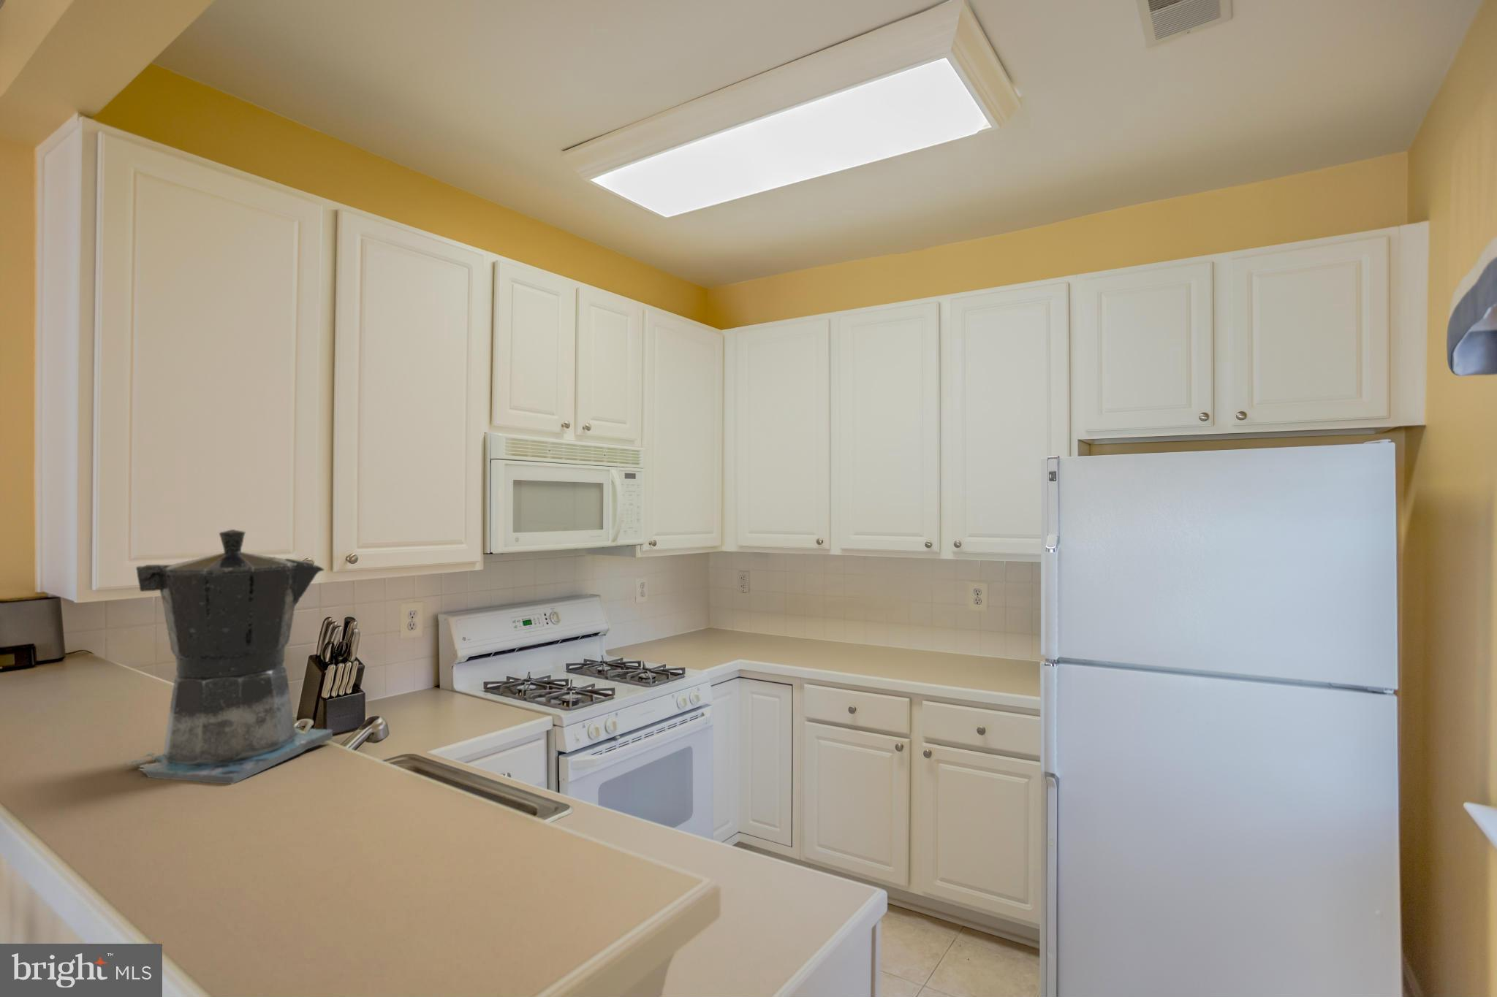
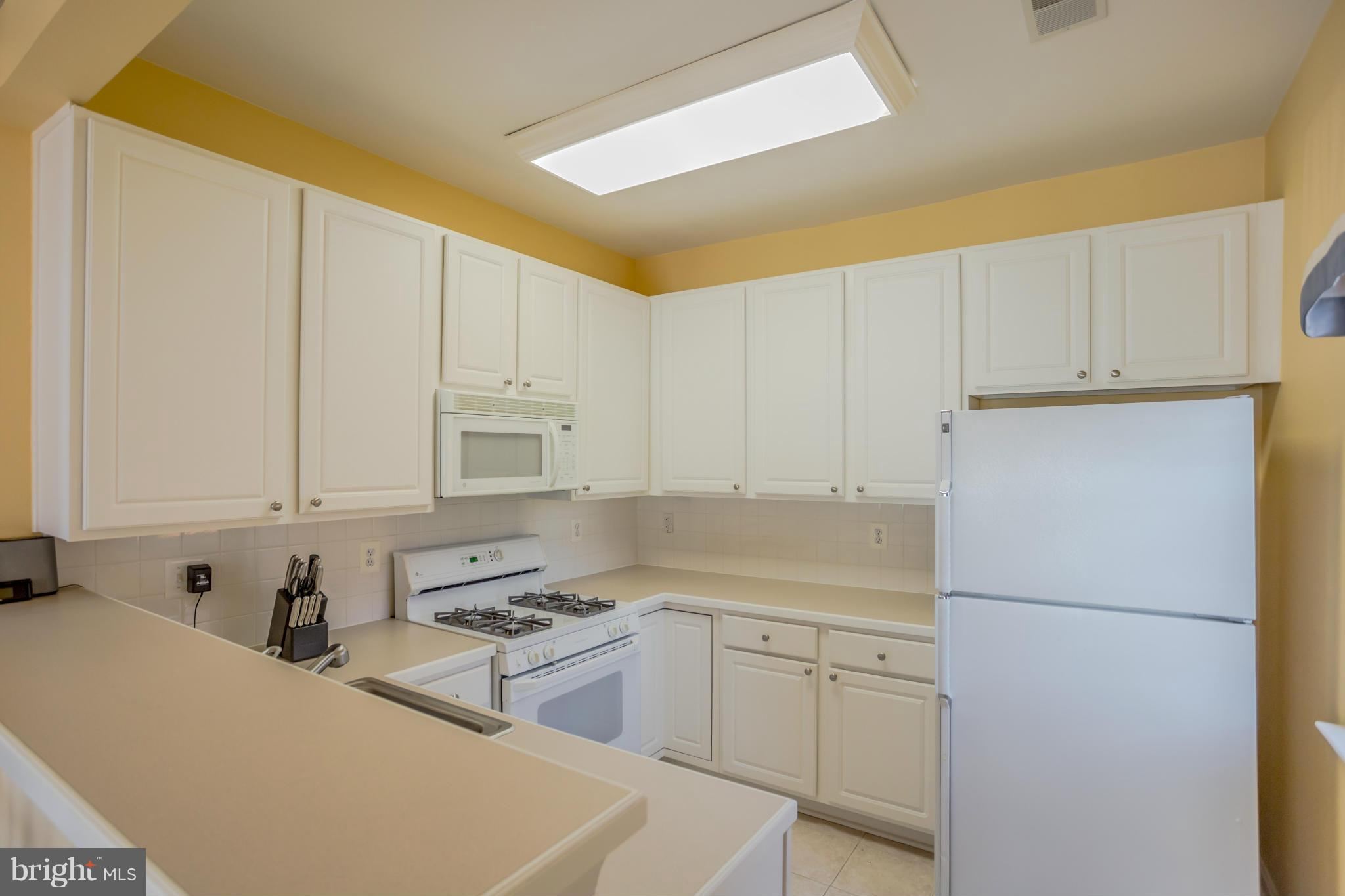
- coffee maker (229, 643)
